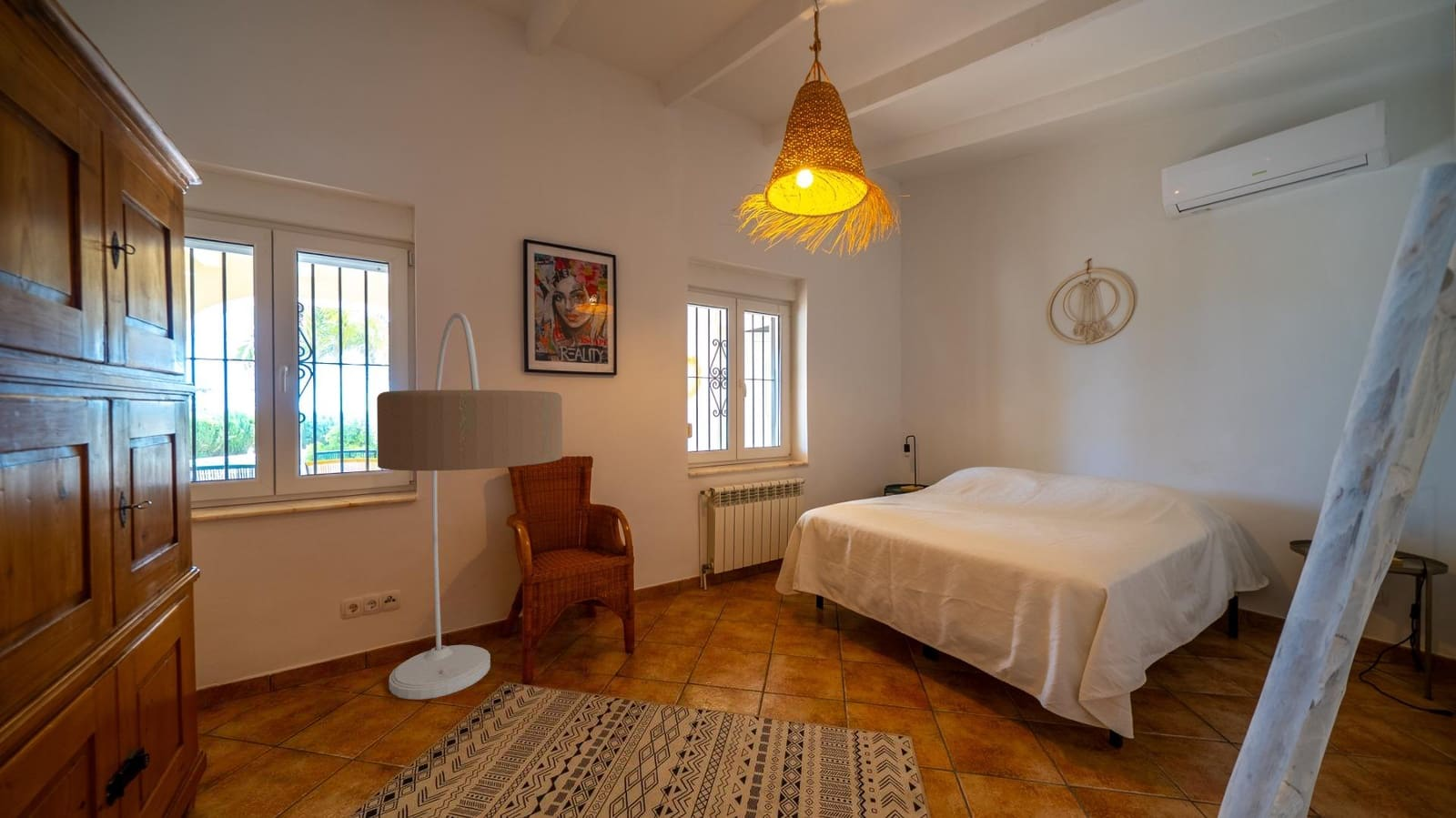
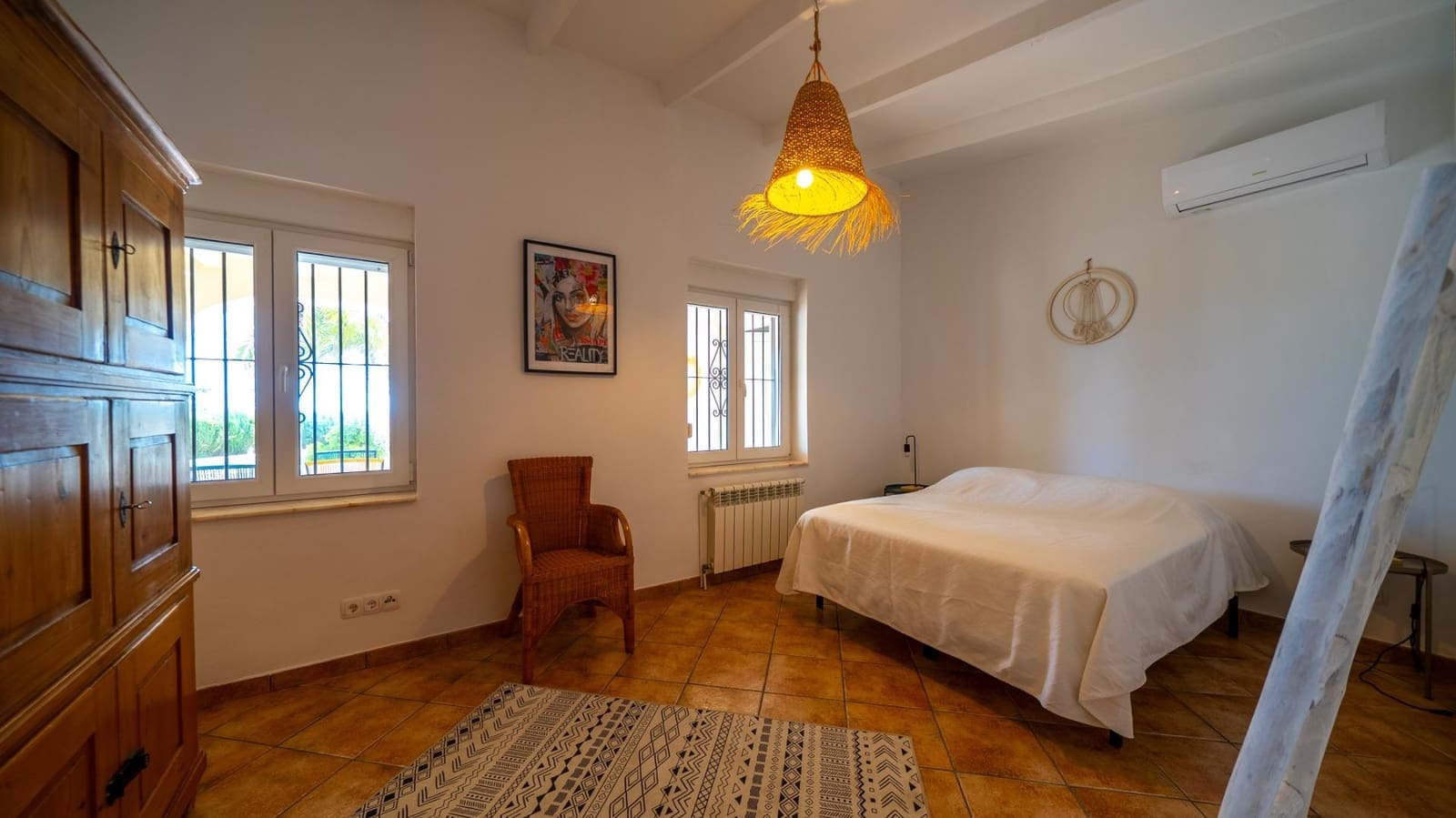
- floor lamp (437, 521)
